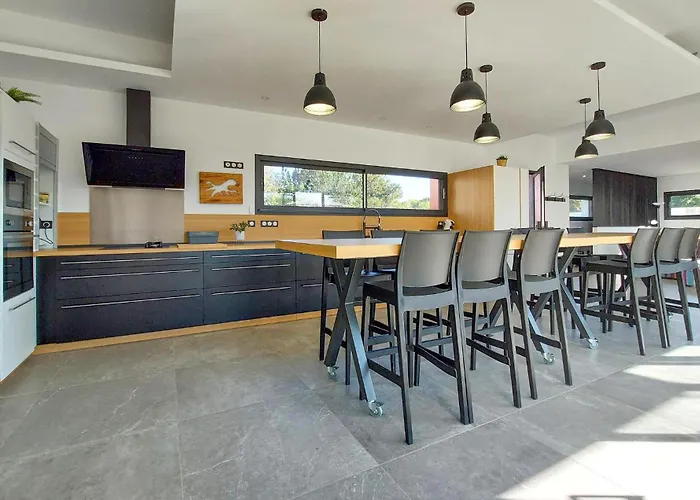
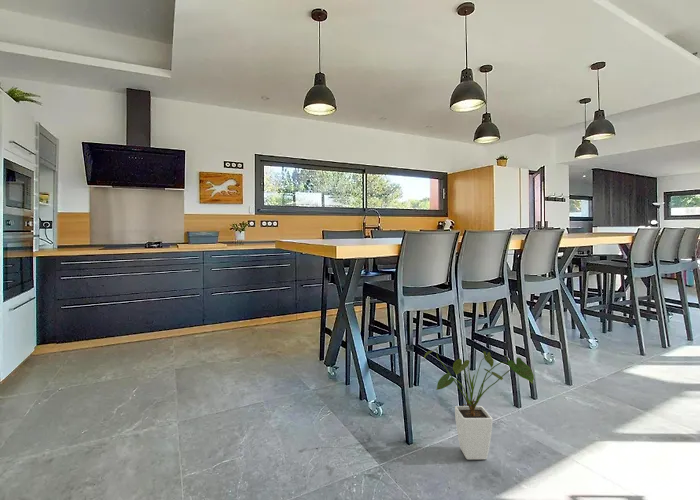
+ house plant (476, 404)
